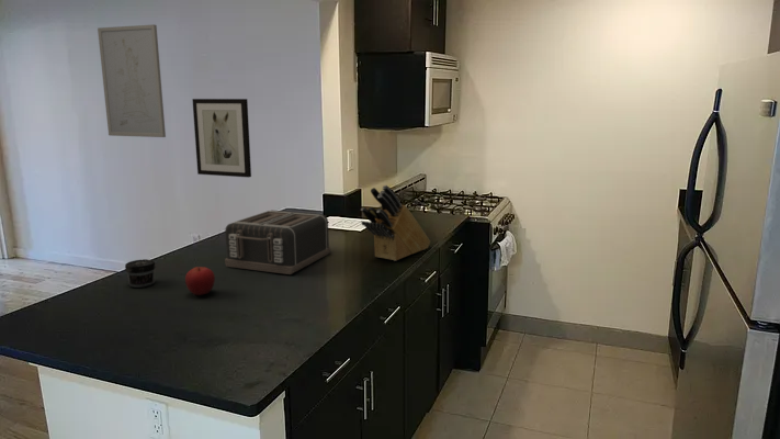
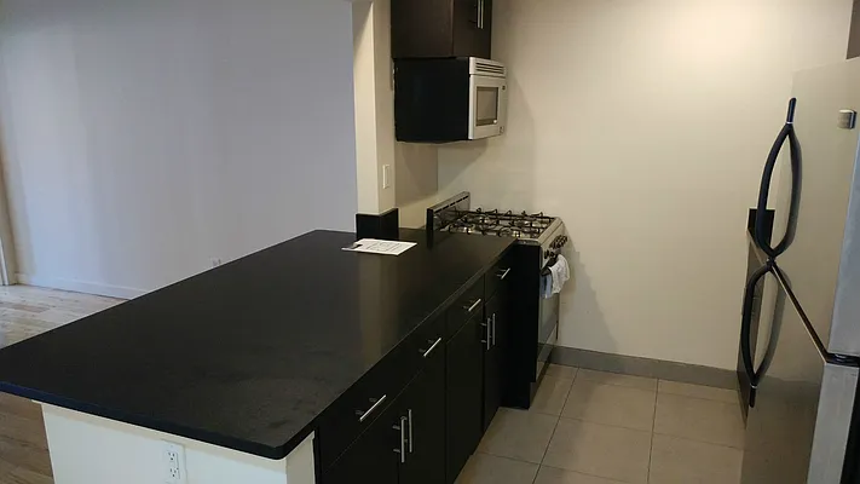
- wall art (222, 137)
- fruit (200, 280)
- toaster (275, 240)
- knife block (396, 218)
- jar (140, 273)
- wall art (131, 82)
